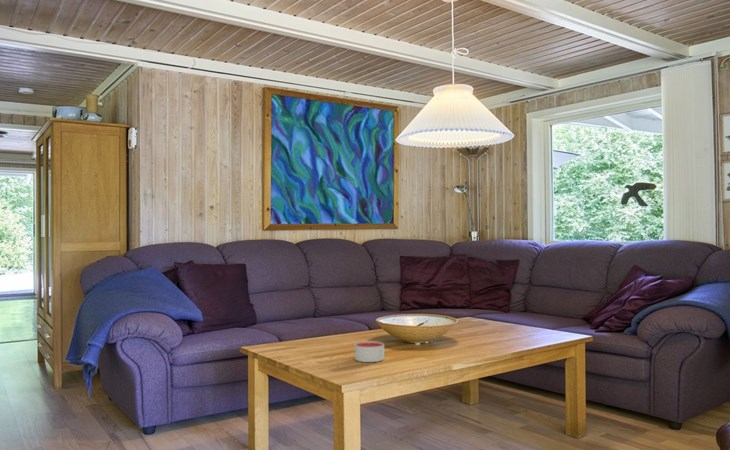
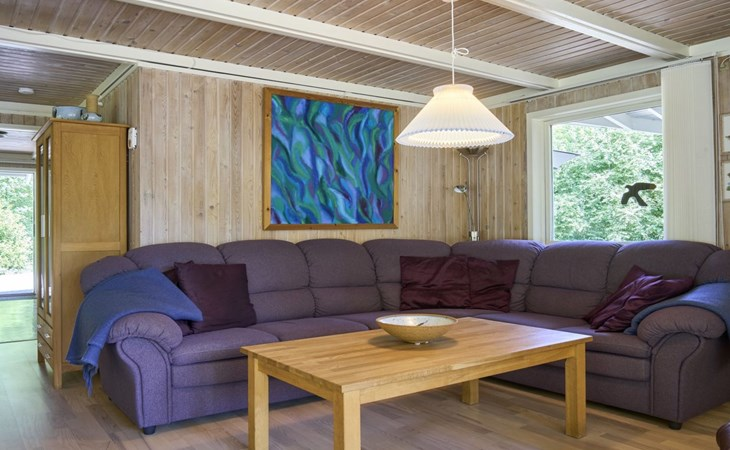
- candle (369, 350)
